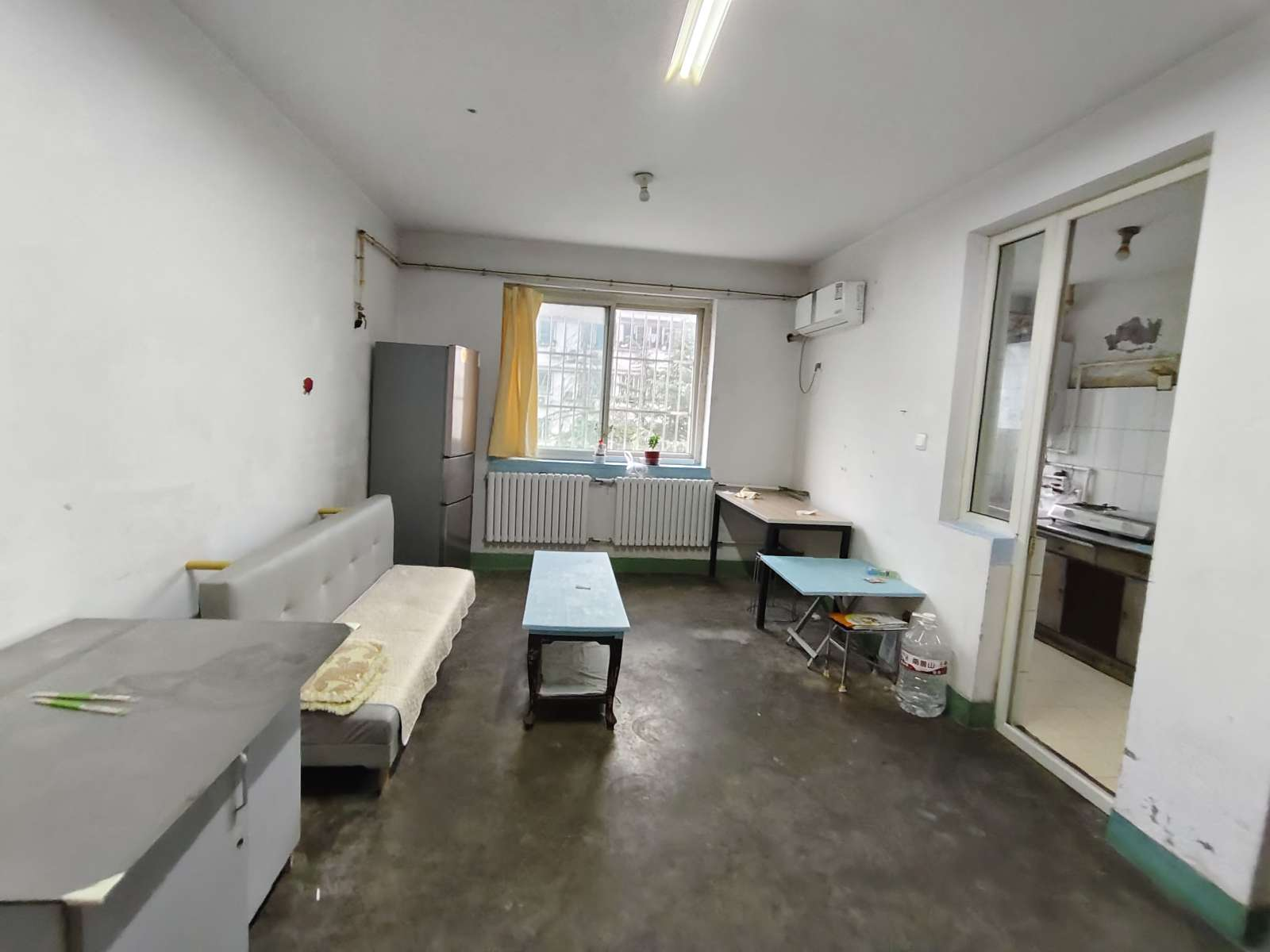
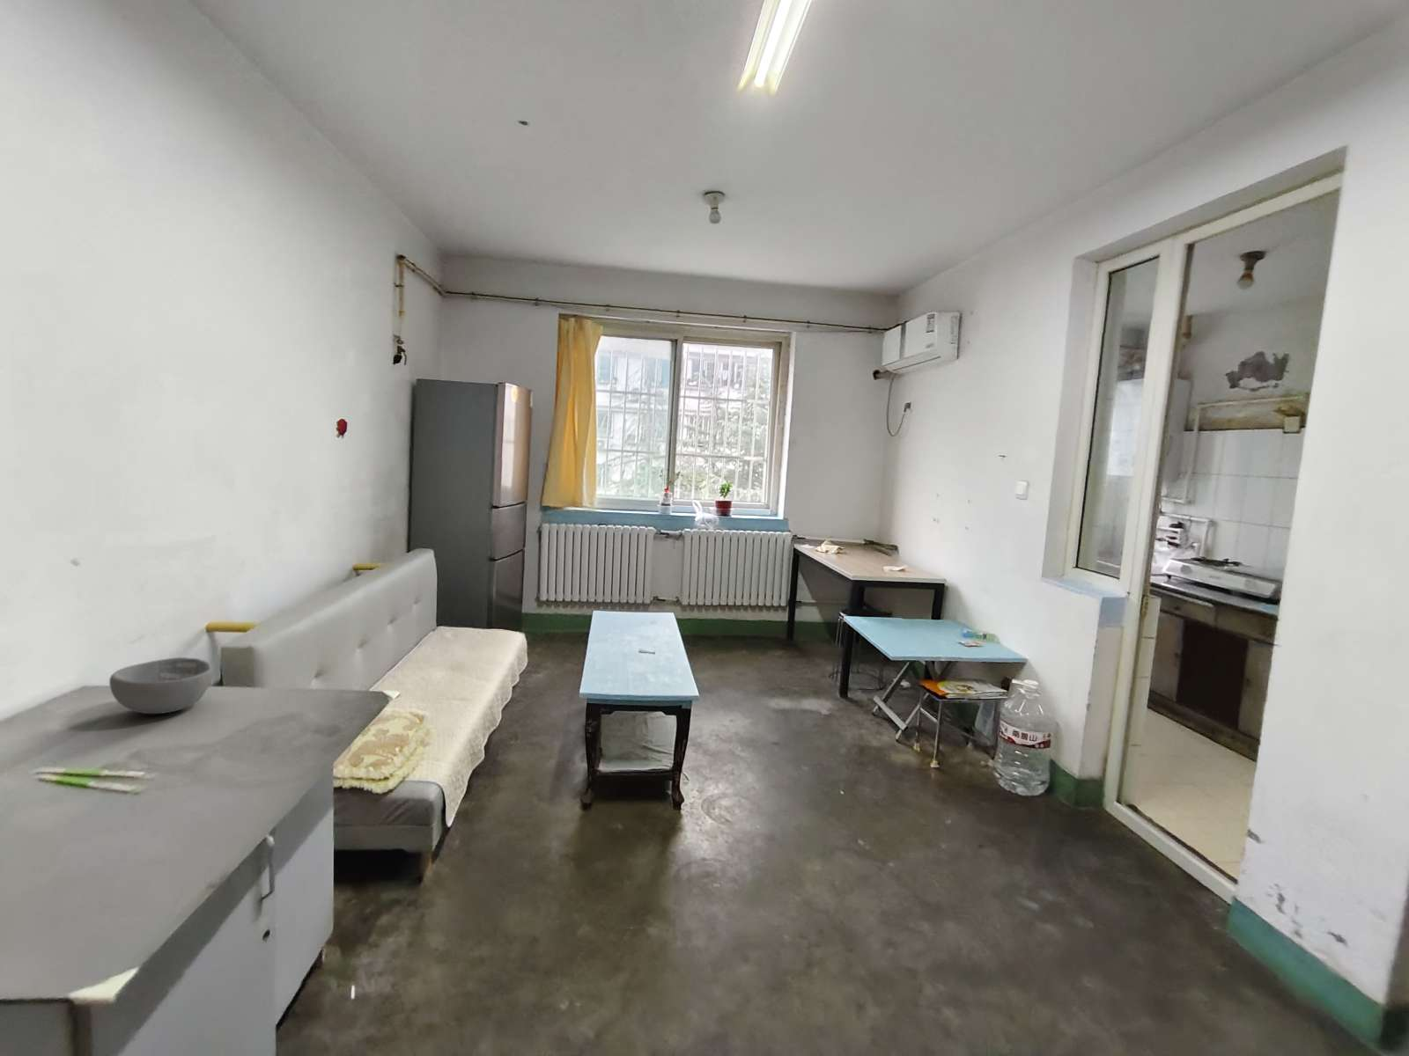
+ bowl (164, 688)
